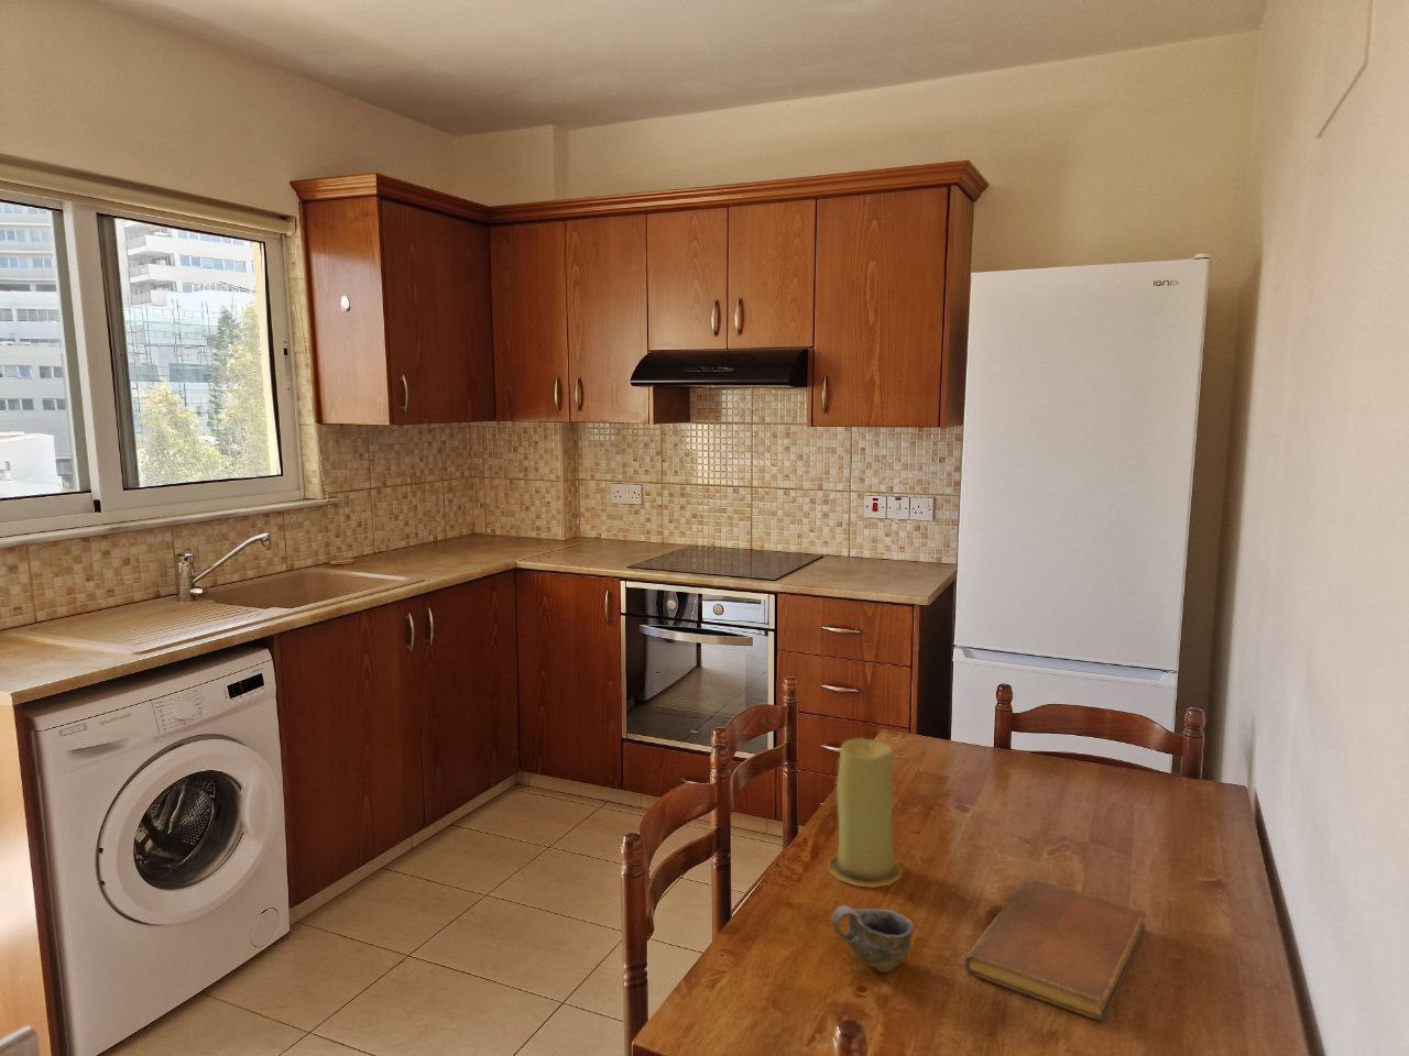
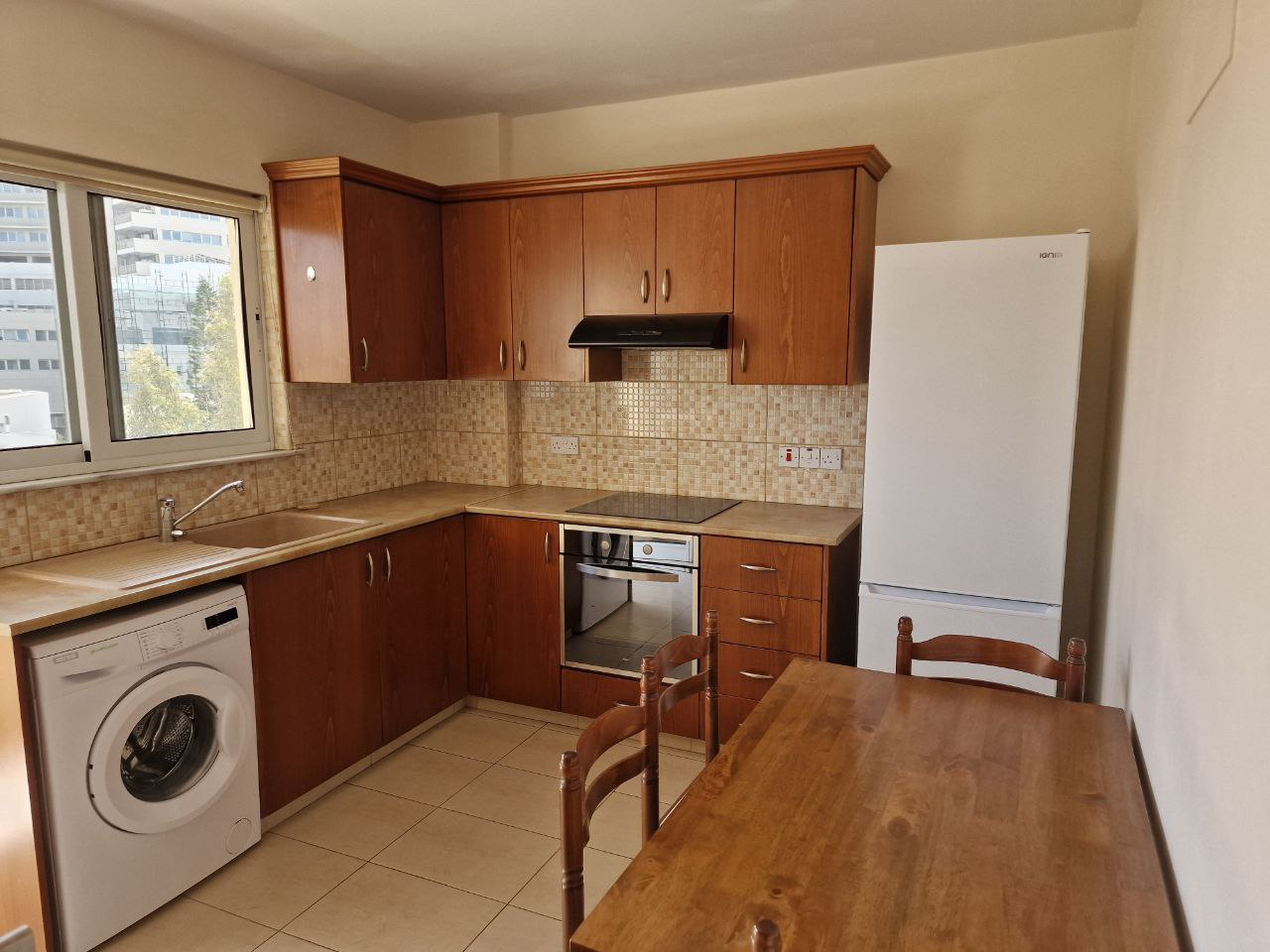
- candle (865, 808)
- notebook (1058, 940)
- cup (874, 932)
